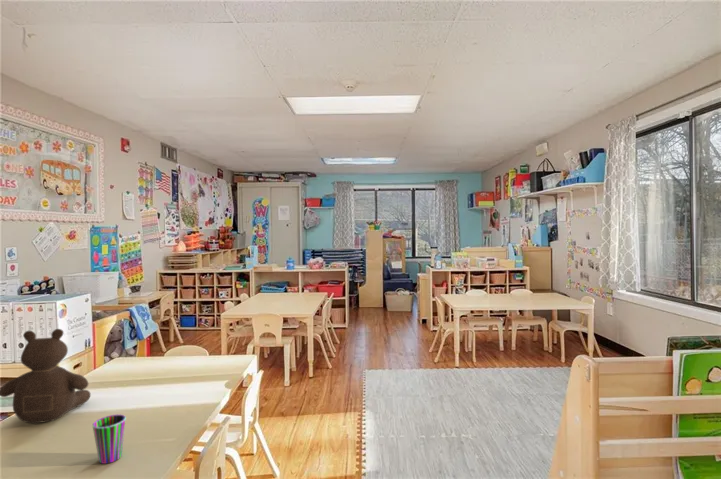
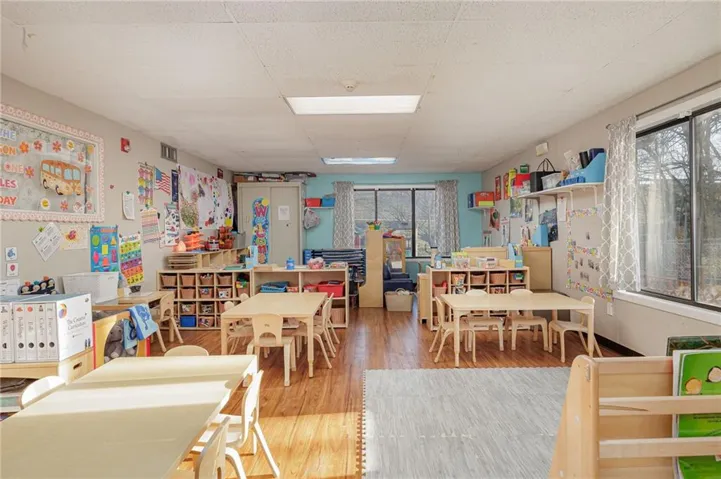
- teddy bear (52, 370)
- cup (110, 439)
